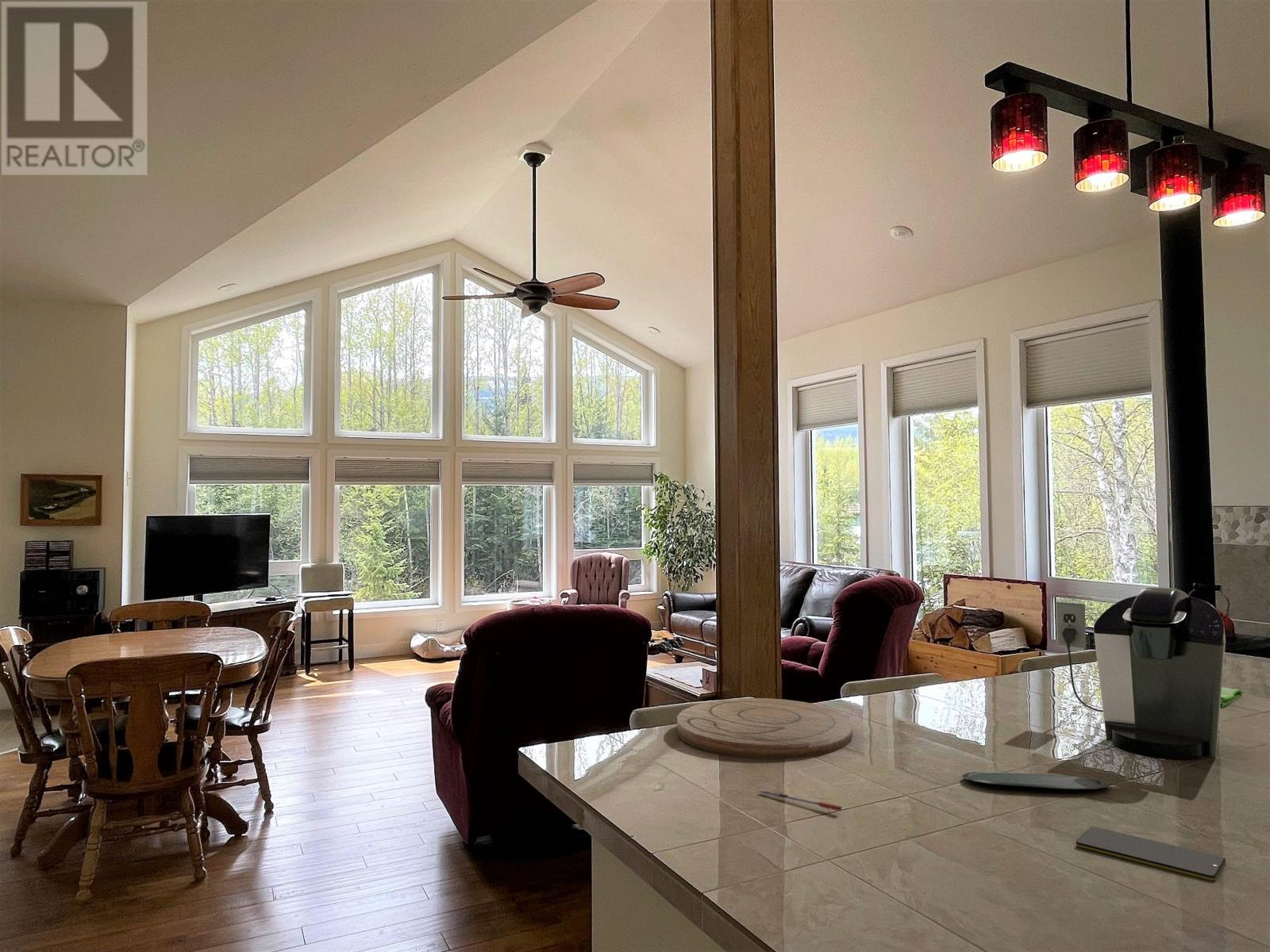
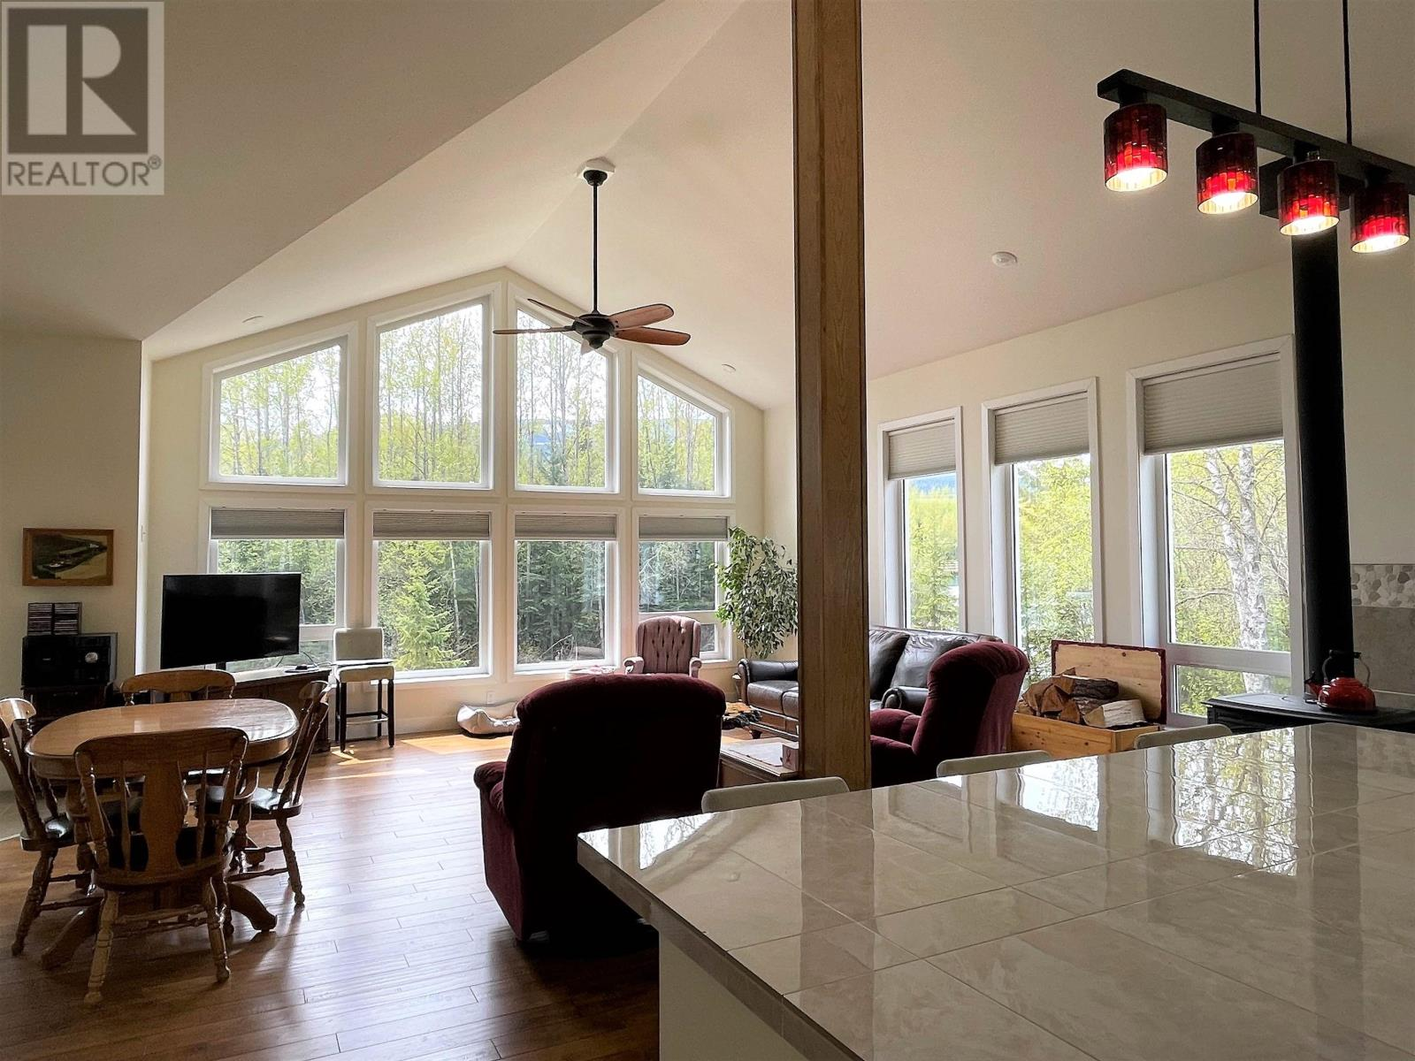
- dish towel (1221, 693)
- pen (799, 799)
- coffee maker (1126, 662)
- smartphone (1149, 851)
- cutting board (763, 725)
- oval tray (1033, 780)
